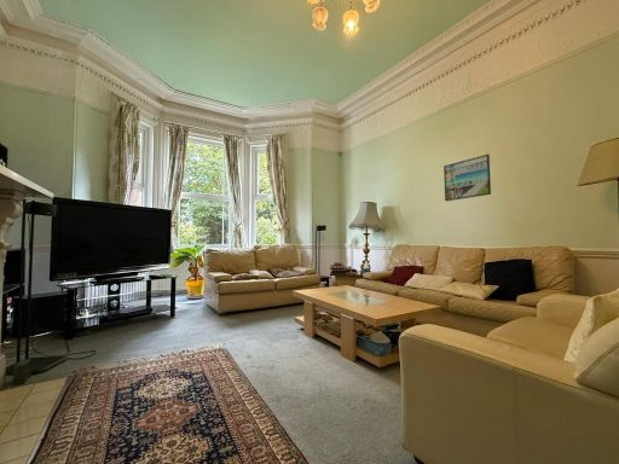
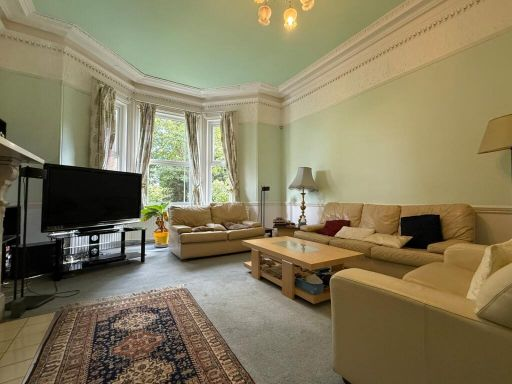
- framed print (465, 179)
